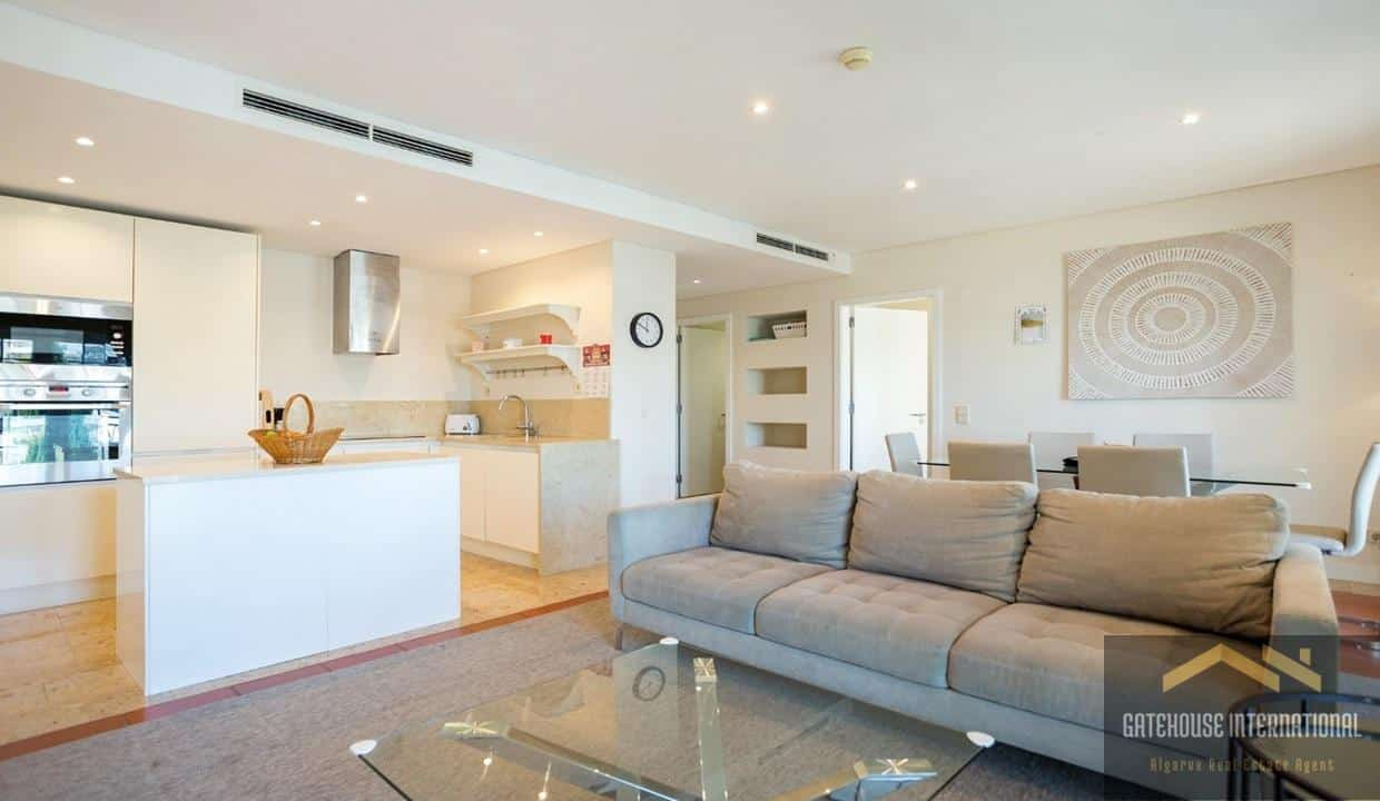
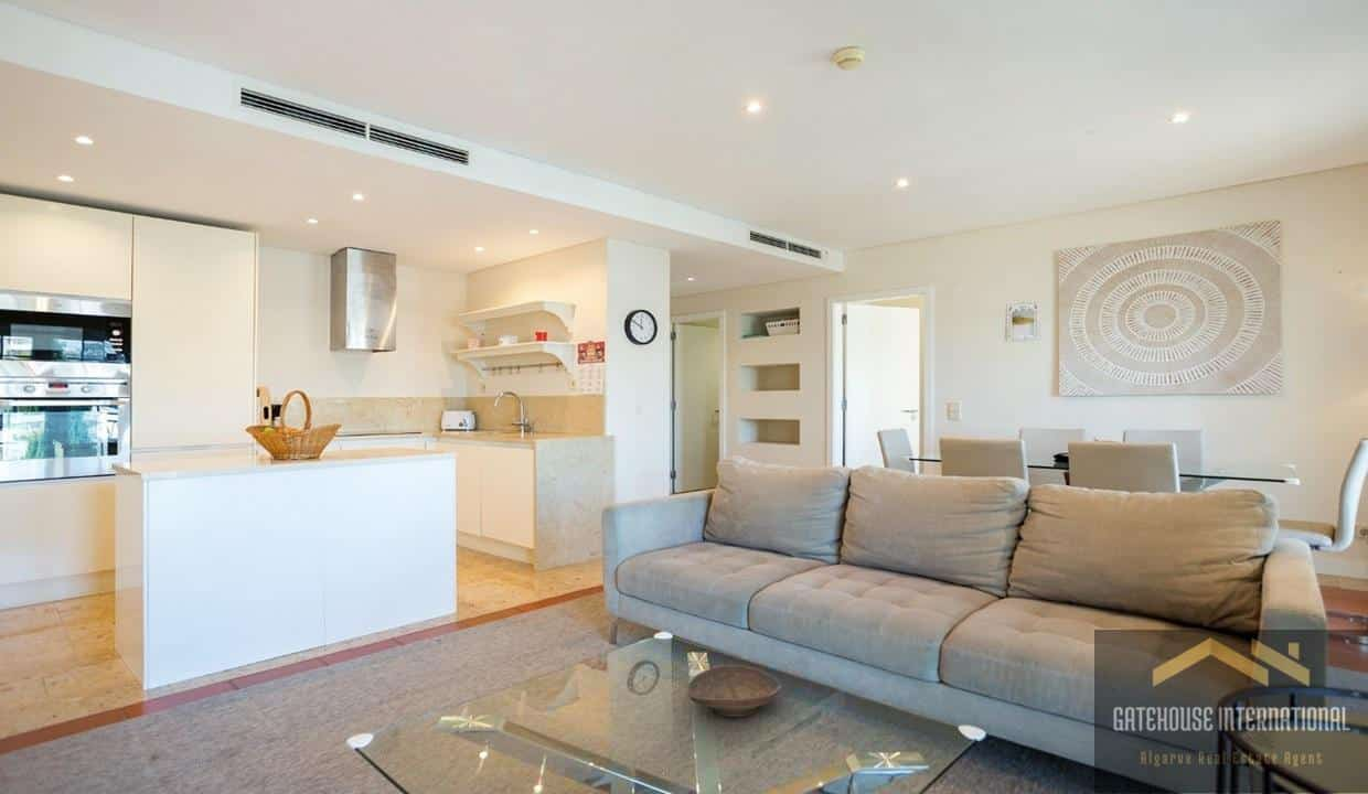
+ decorative bowl (734, 693)
